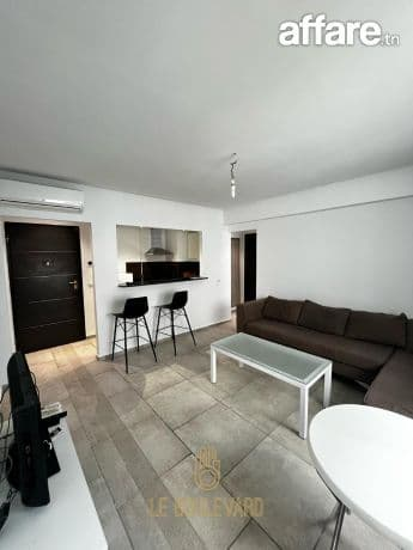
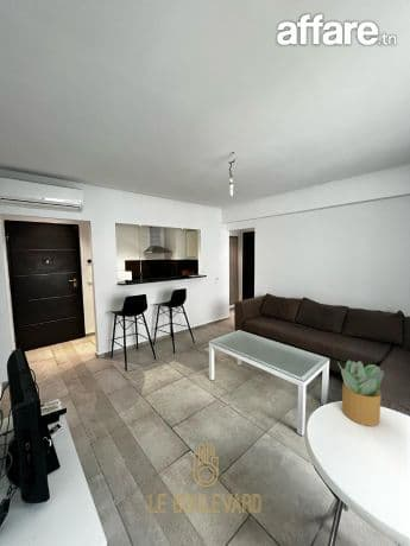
+ potted plant (358, 389)
